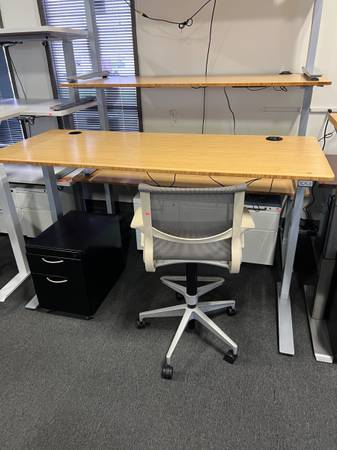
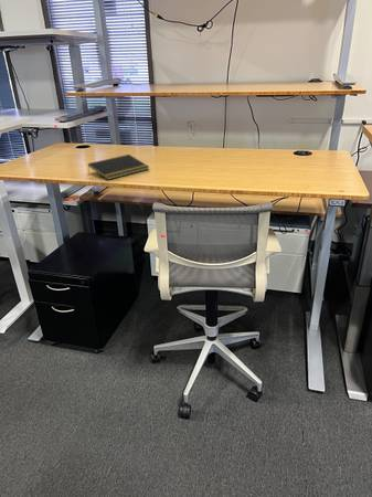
+ notepad (118, 166)
